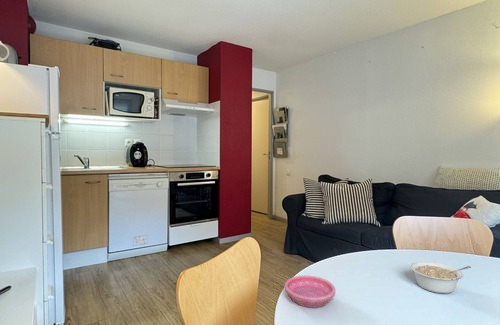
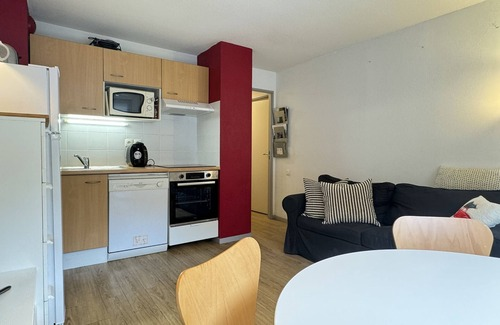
- legume (436, 275)
- saucer (309, 291)
